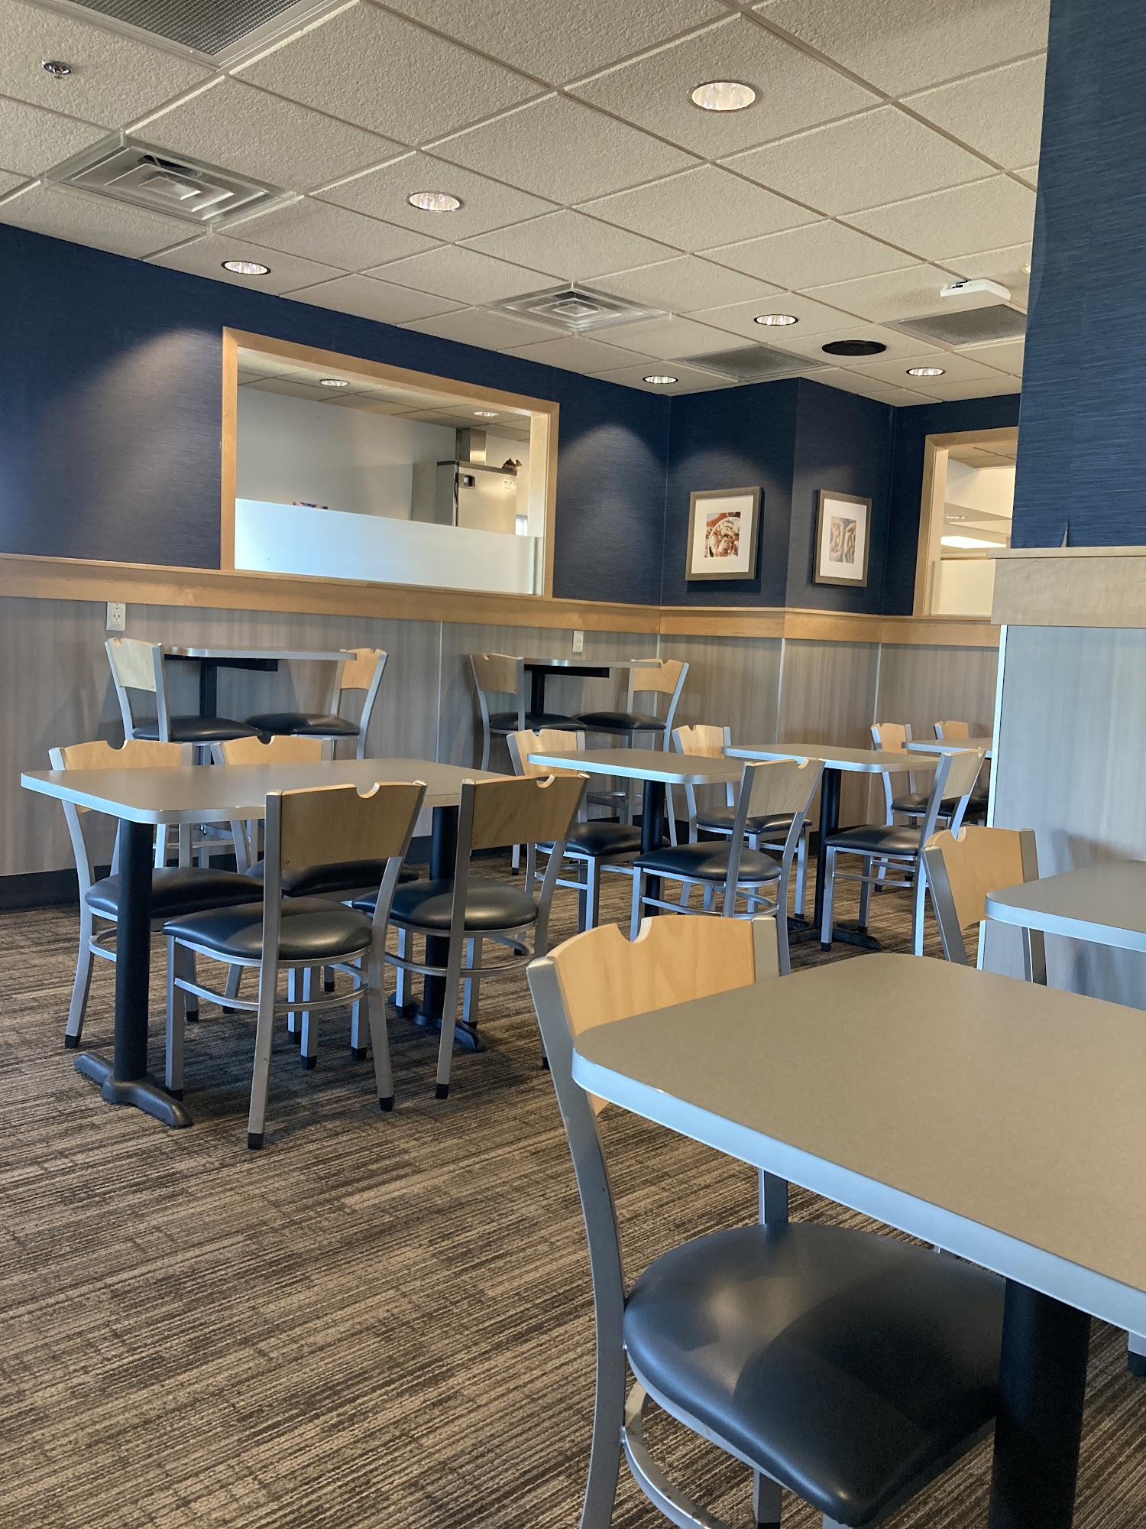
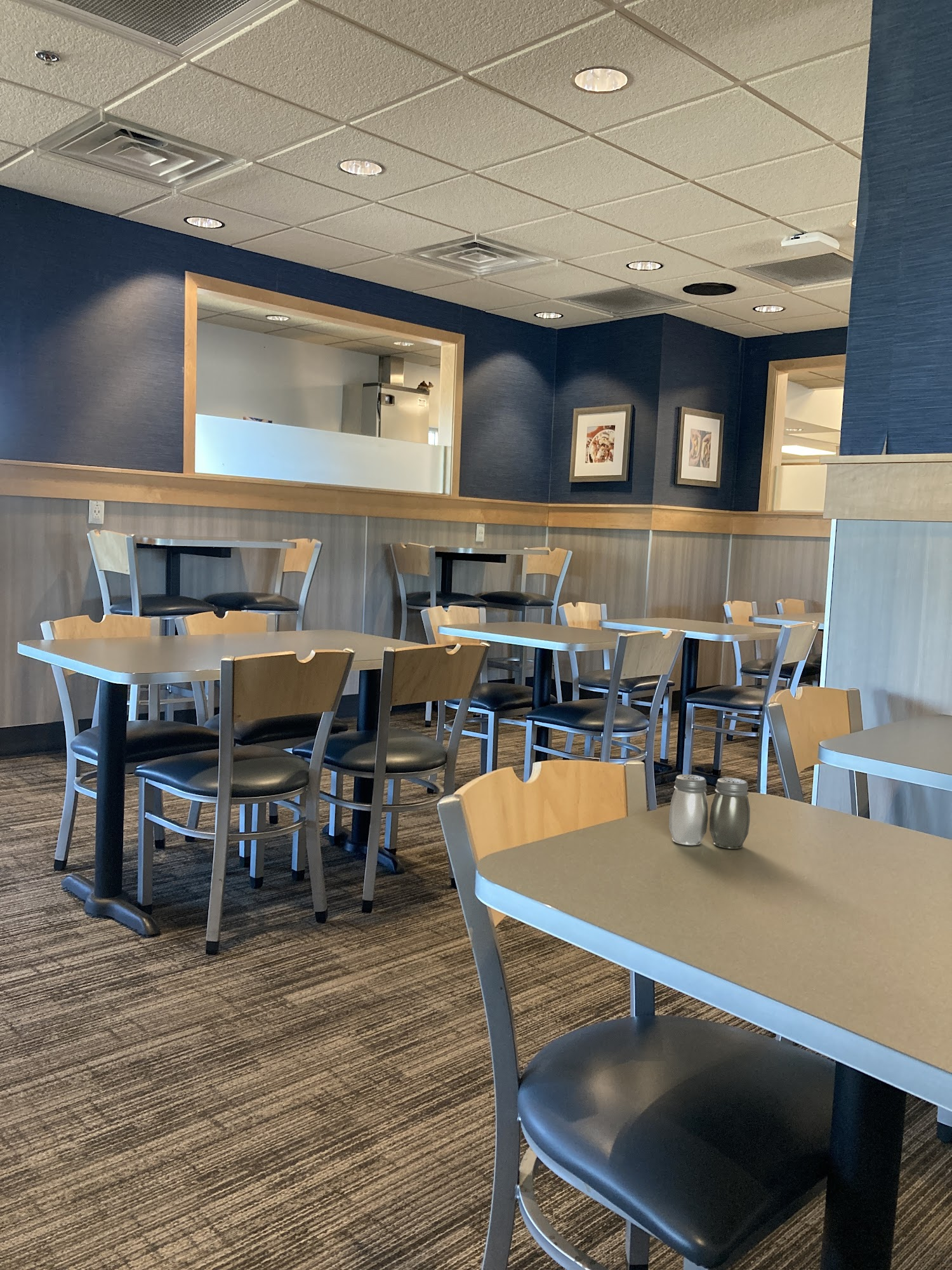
+ salt and pepper shaker (711, 810)
